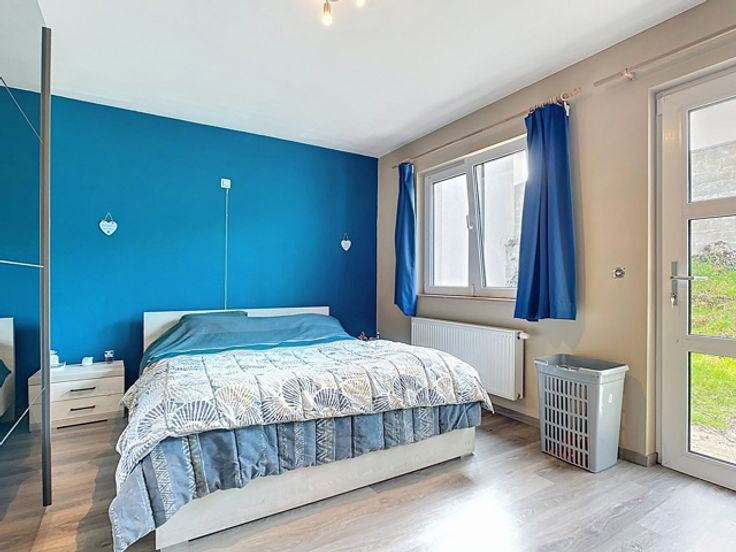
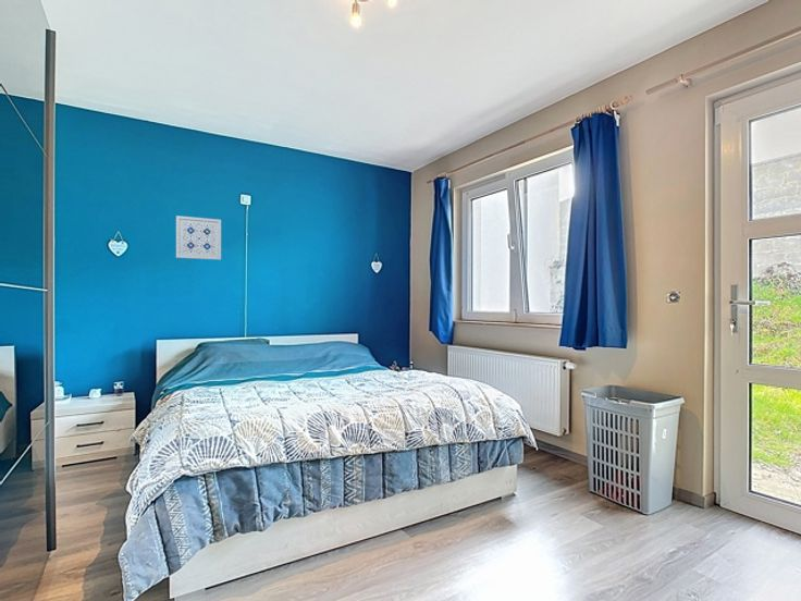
+ wall art (198, 237)
